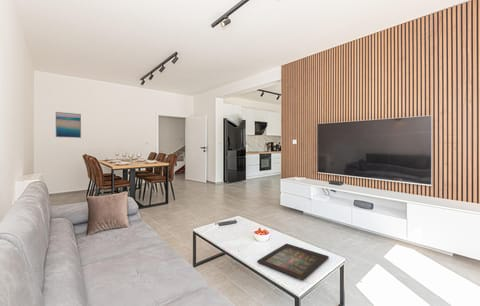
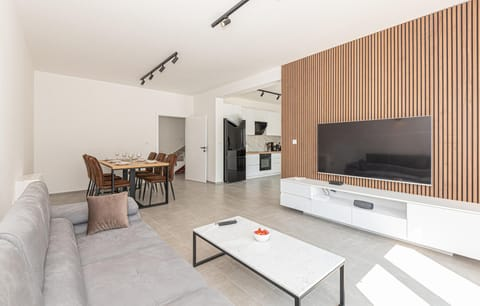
- wall art (68, 125)
- icon panel (293, 259)
